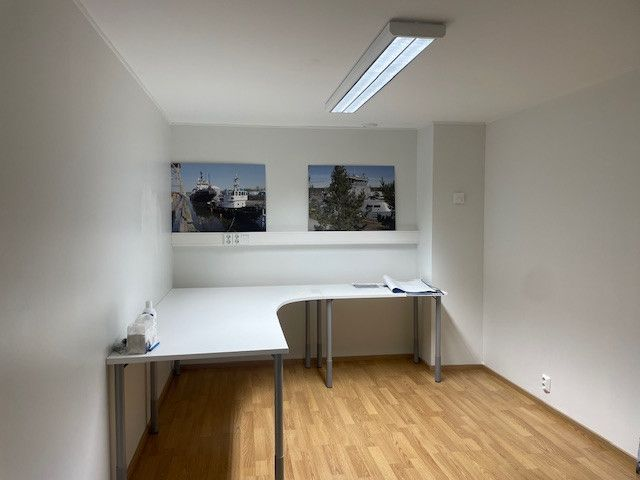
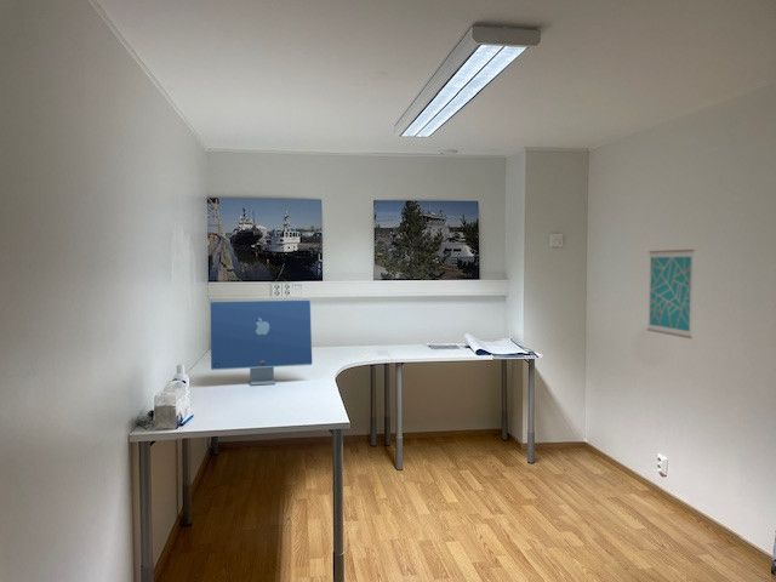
+ computer monitor (262, 341)
+ wall art (669, 292)
